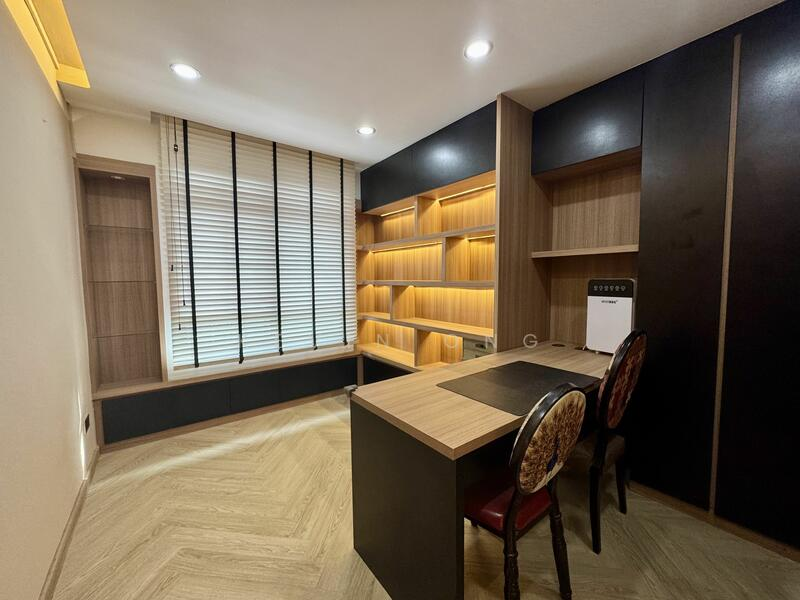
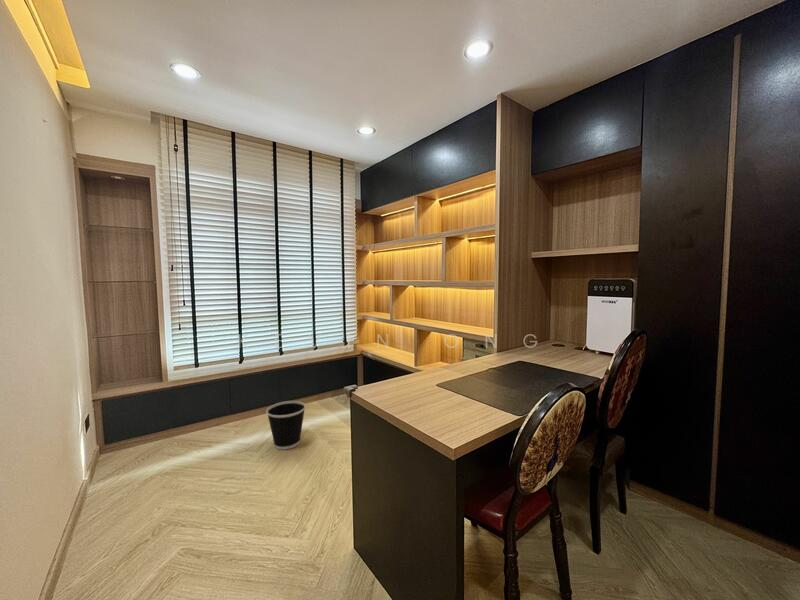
+ wastebasket (286, 425)
